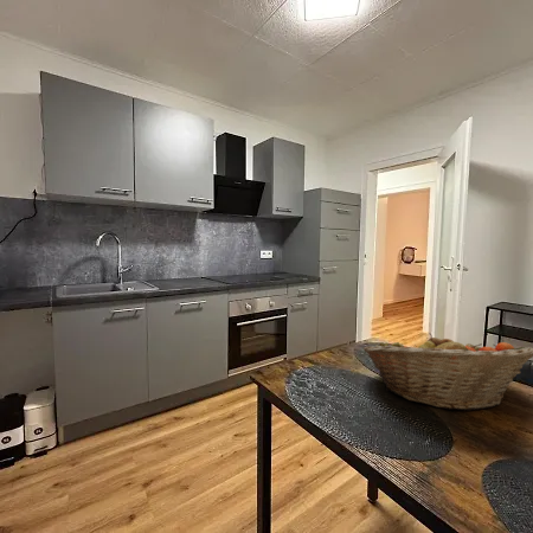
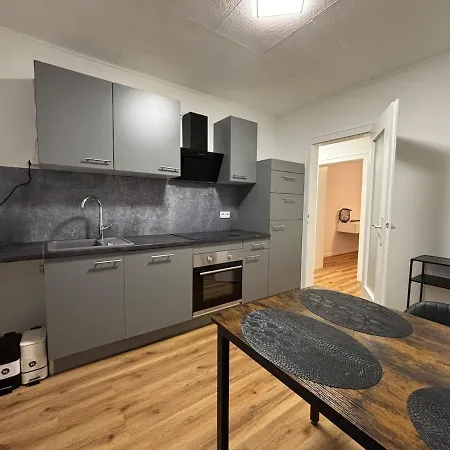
- fruit basket (442, 361)
